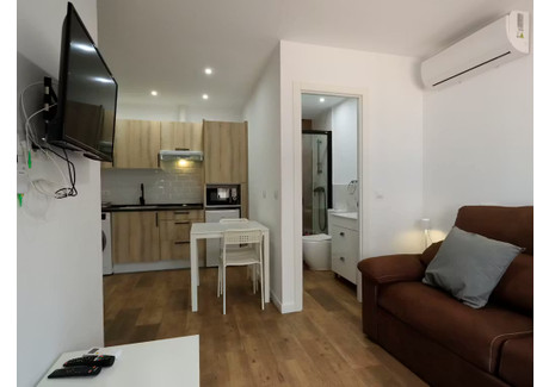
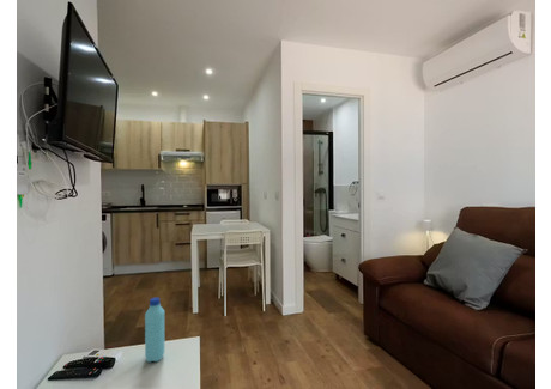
+ water bottle (155, 328)
